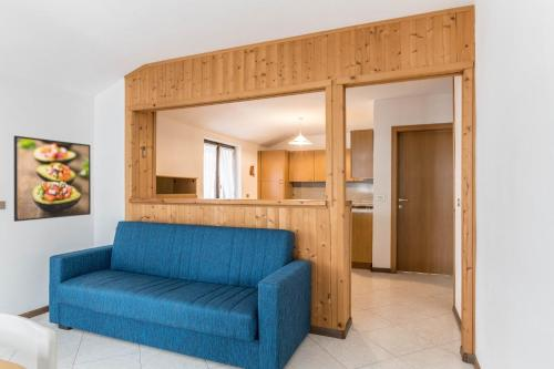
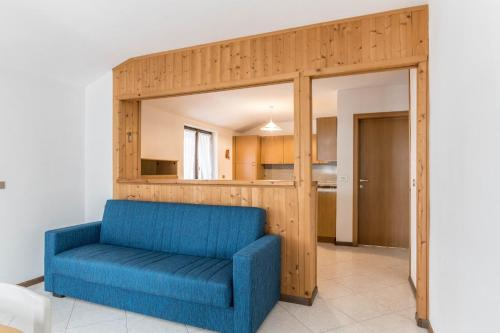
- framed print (55, 178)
